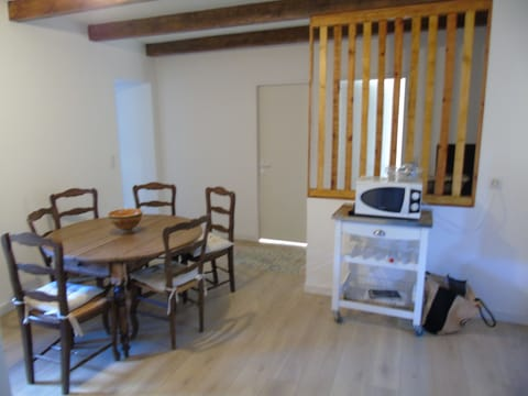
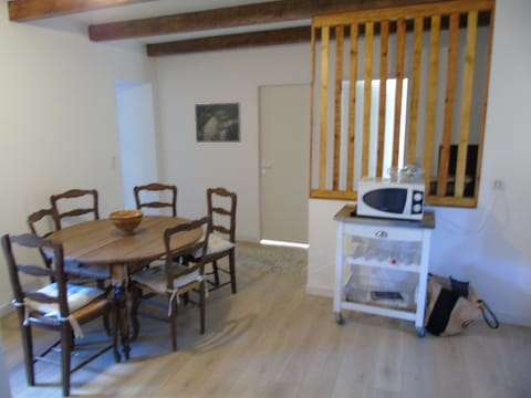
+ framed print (217, 123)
